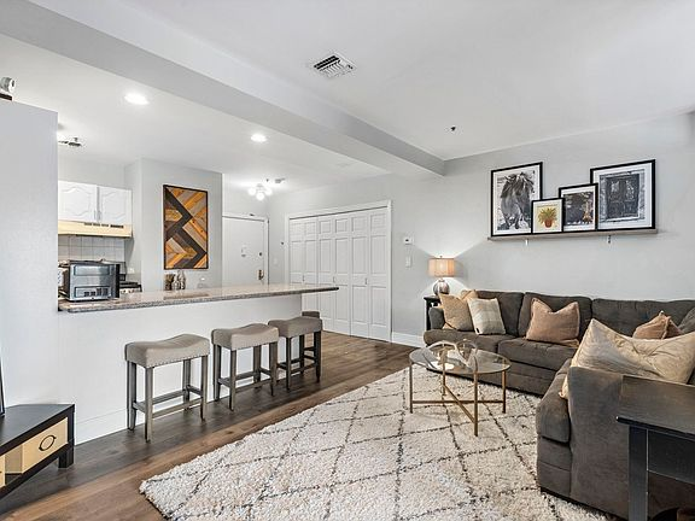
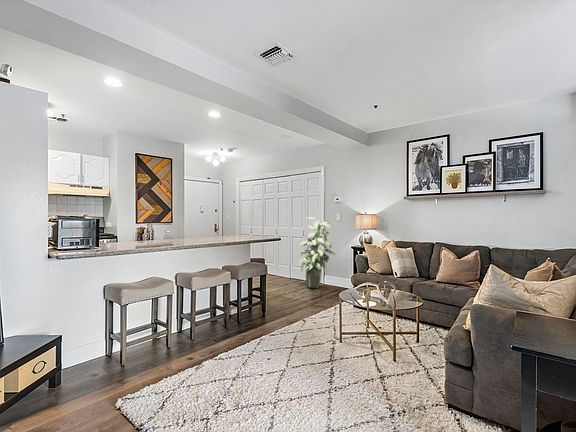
+ indoor plant (314, 252)
